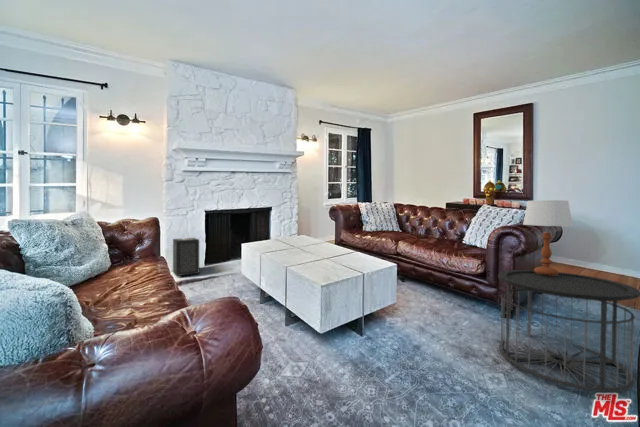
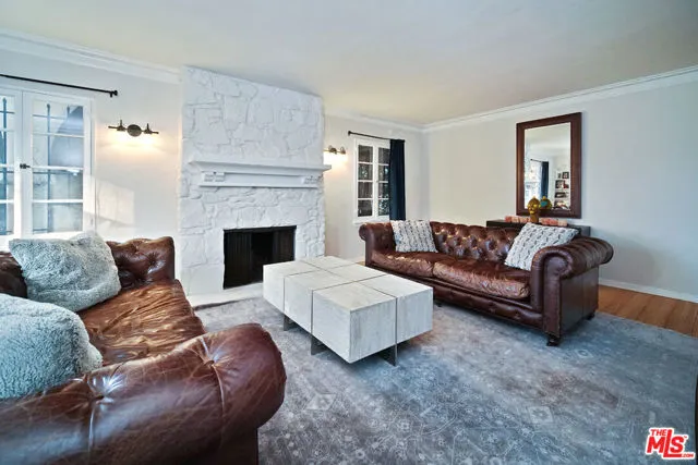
- side table (562, 318)
- table lamp (546, 237)
- speaker (186, 256)
